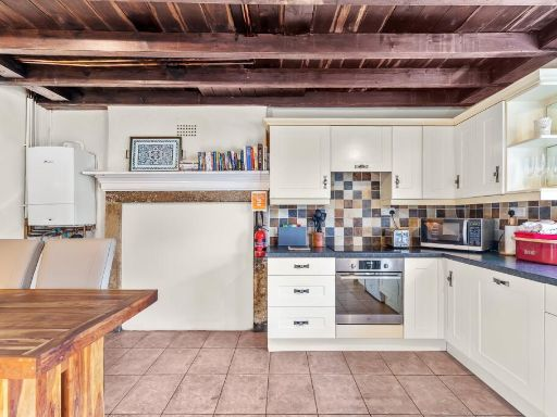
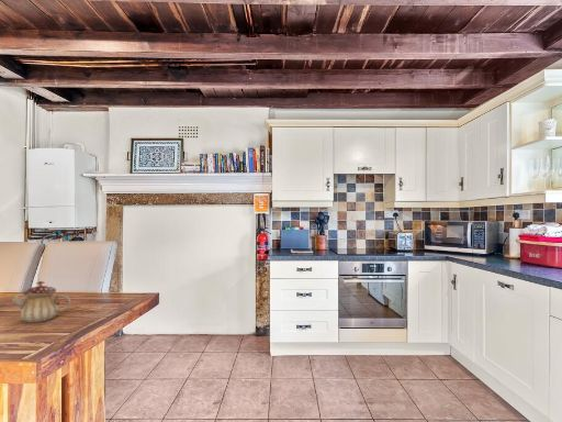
+ teapot (42, 299)
